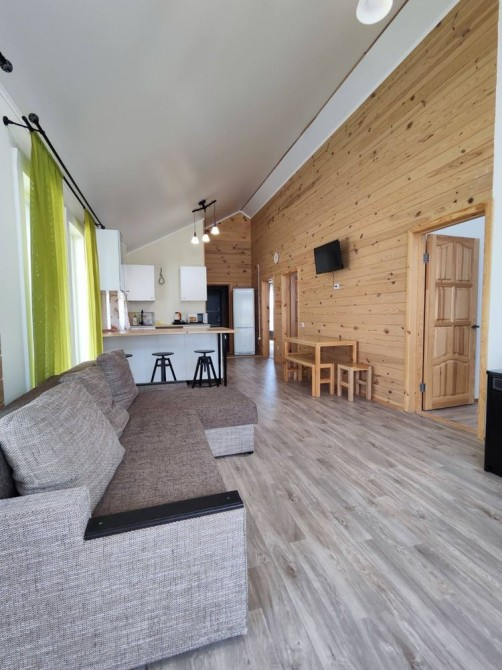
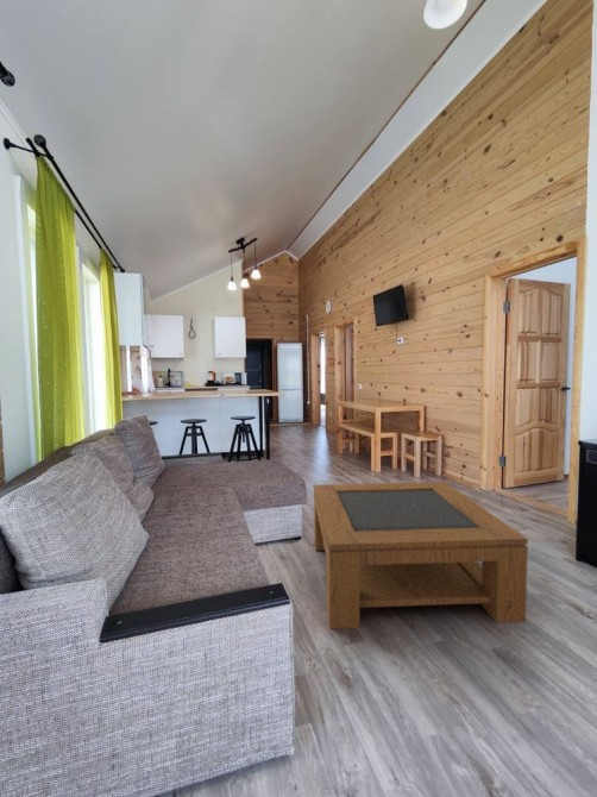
+ coffee table (398, 540)
